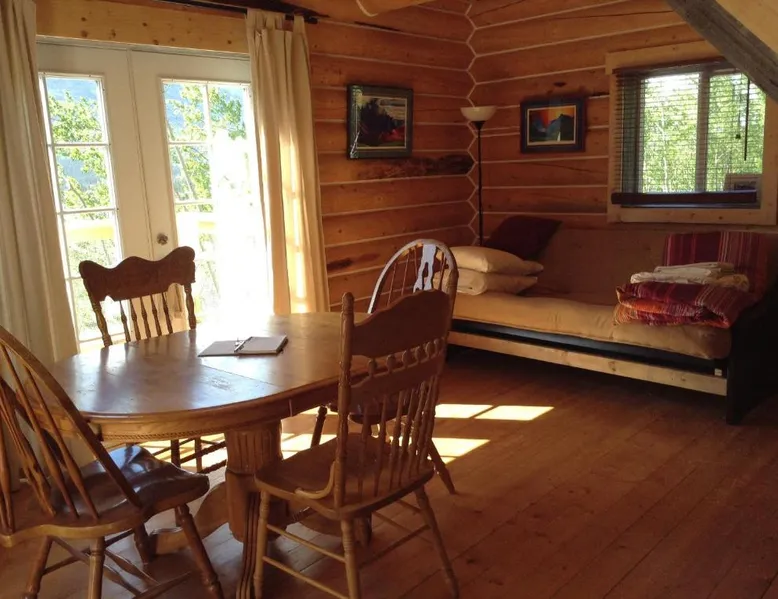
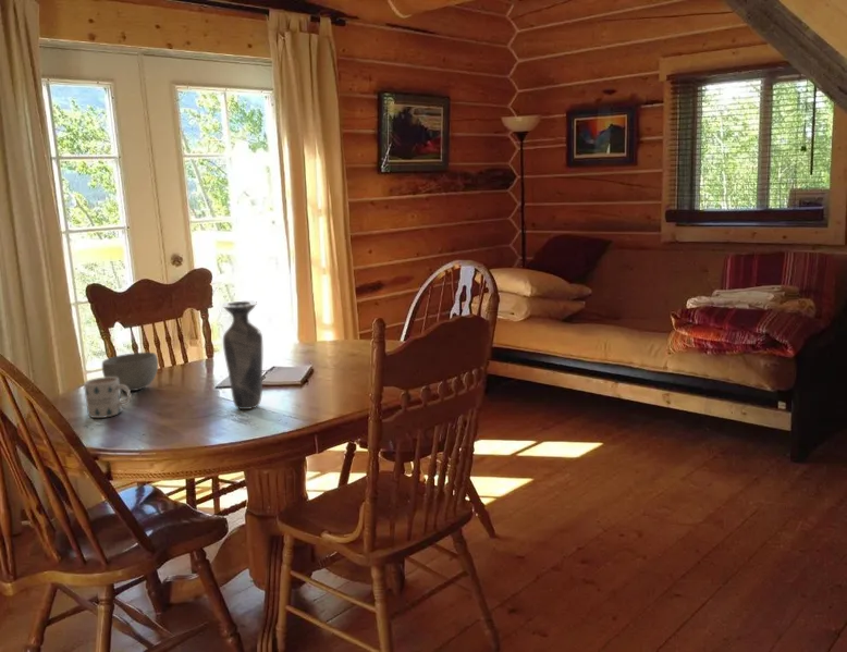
+ bowl (131, 373)
+ vase (244, 355)
+ mug (109, 396)
